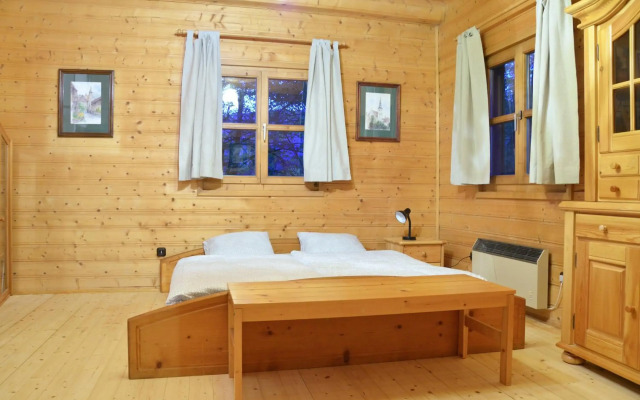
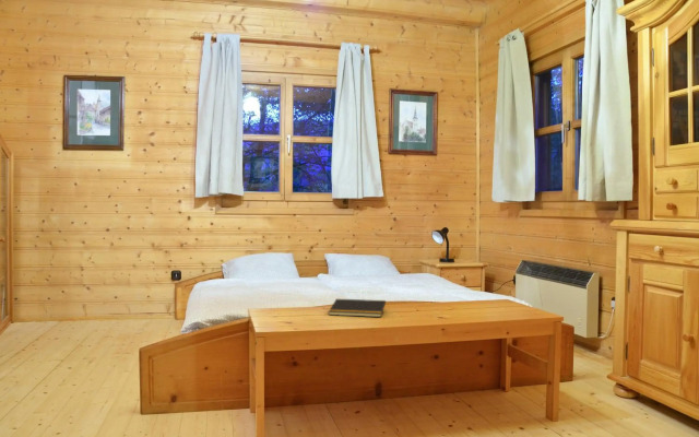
+ notepad (357, 307)
